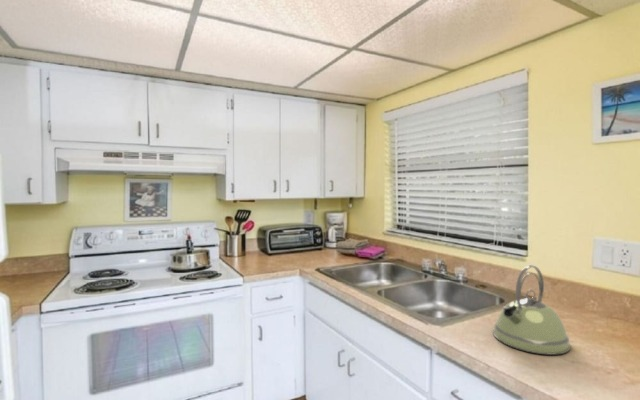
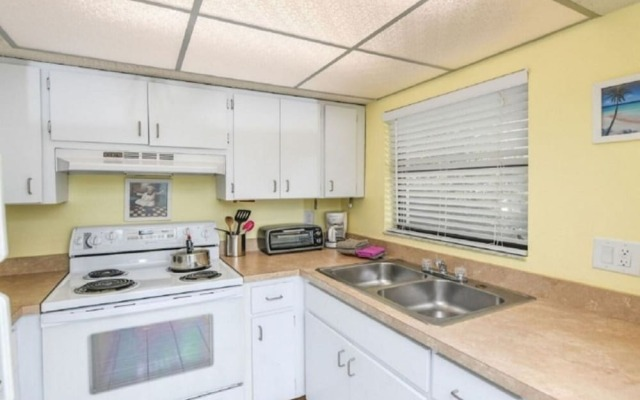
- kettle (527, 303)
